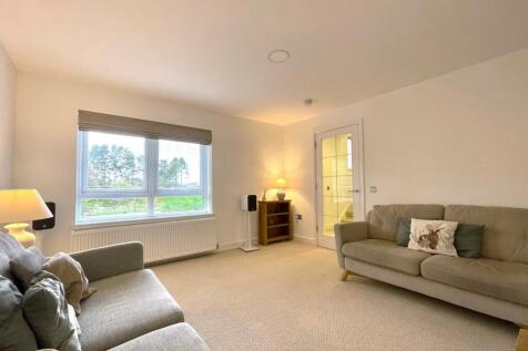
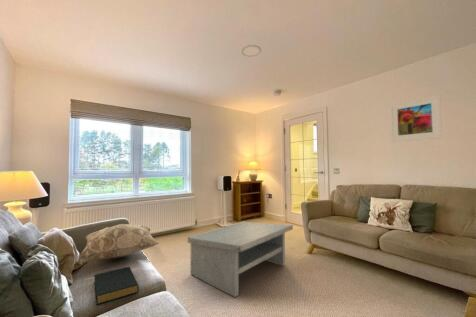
+ coffee table (242, 248)
+ hardback book (115, 283)
+ decorative pillow (120, 239)
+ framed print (414, 120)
